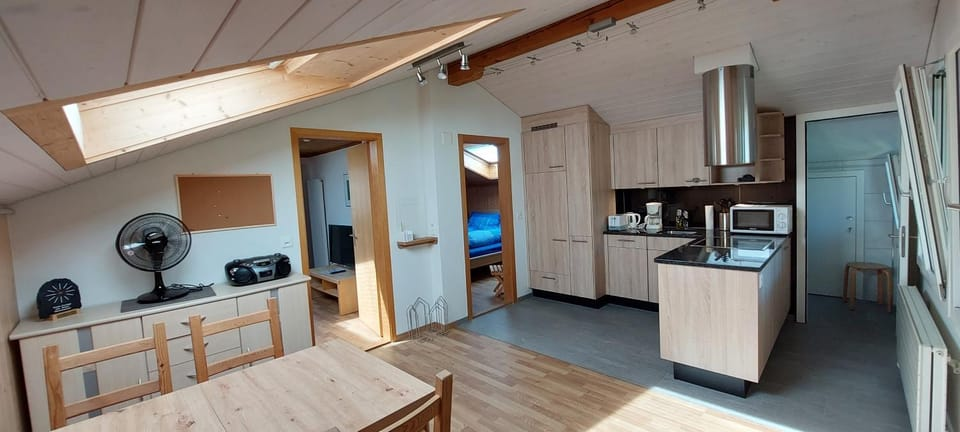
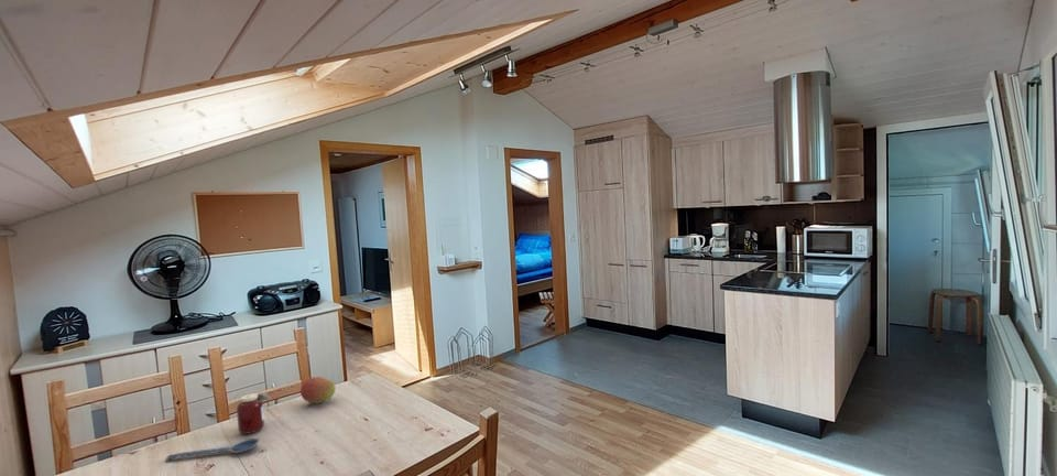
+ fruit (317, 389)
+ jar (253, 410)
+ spoon (215, 448)
